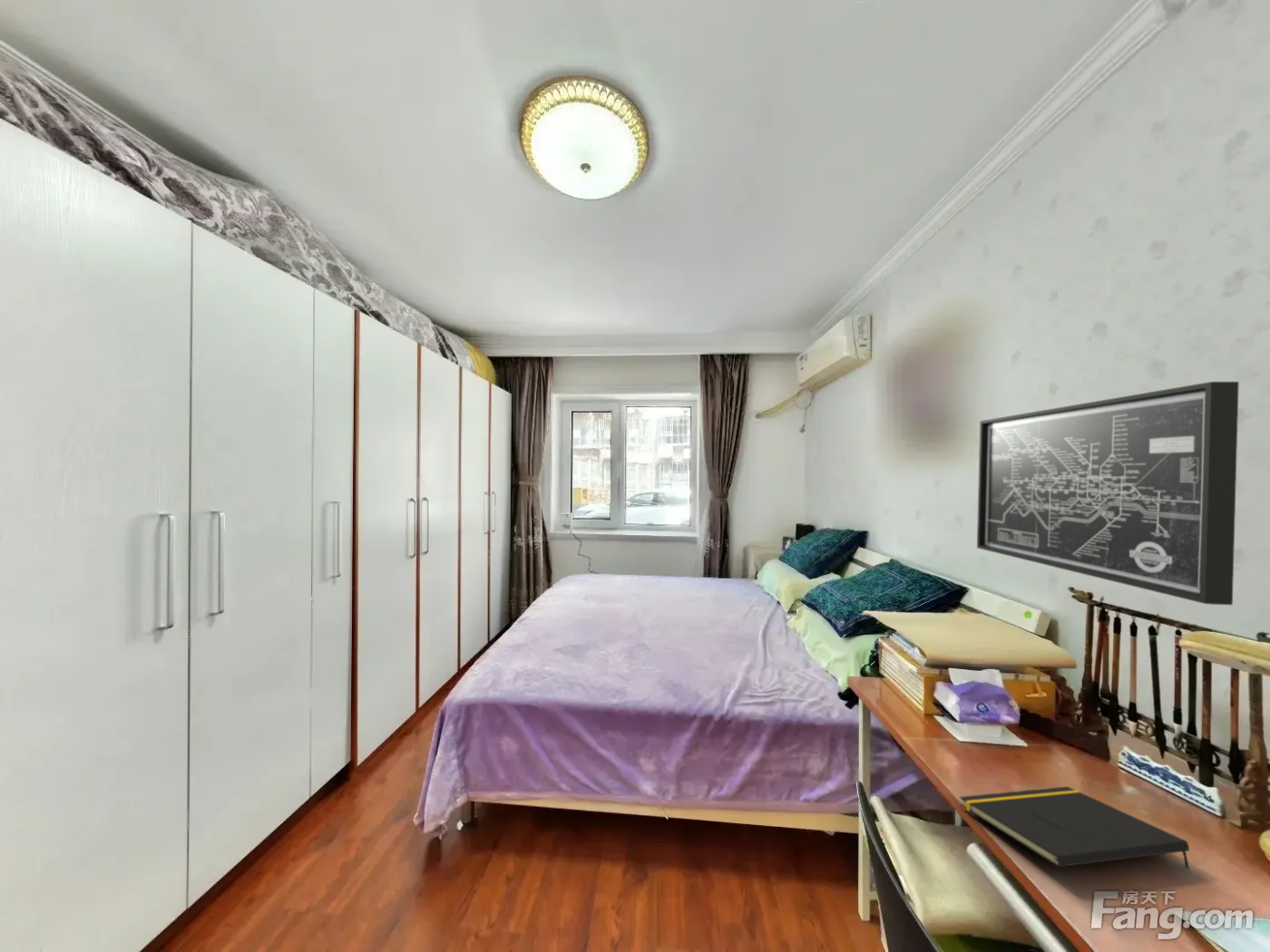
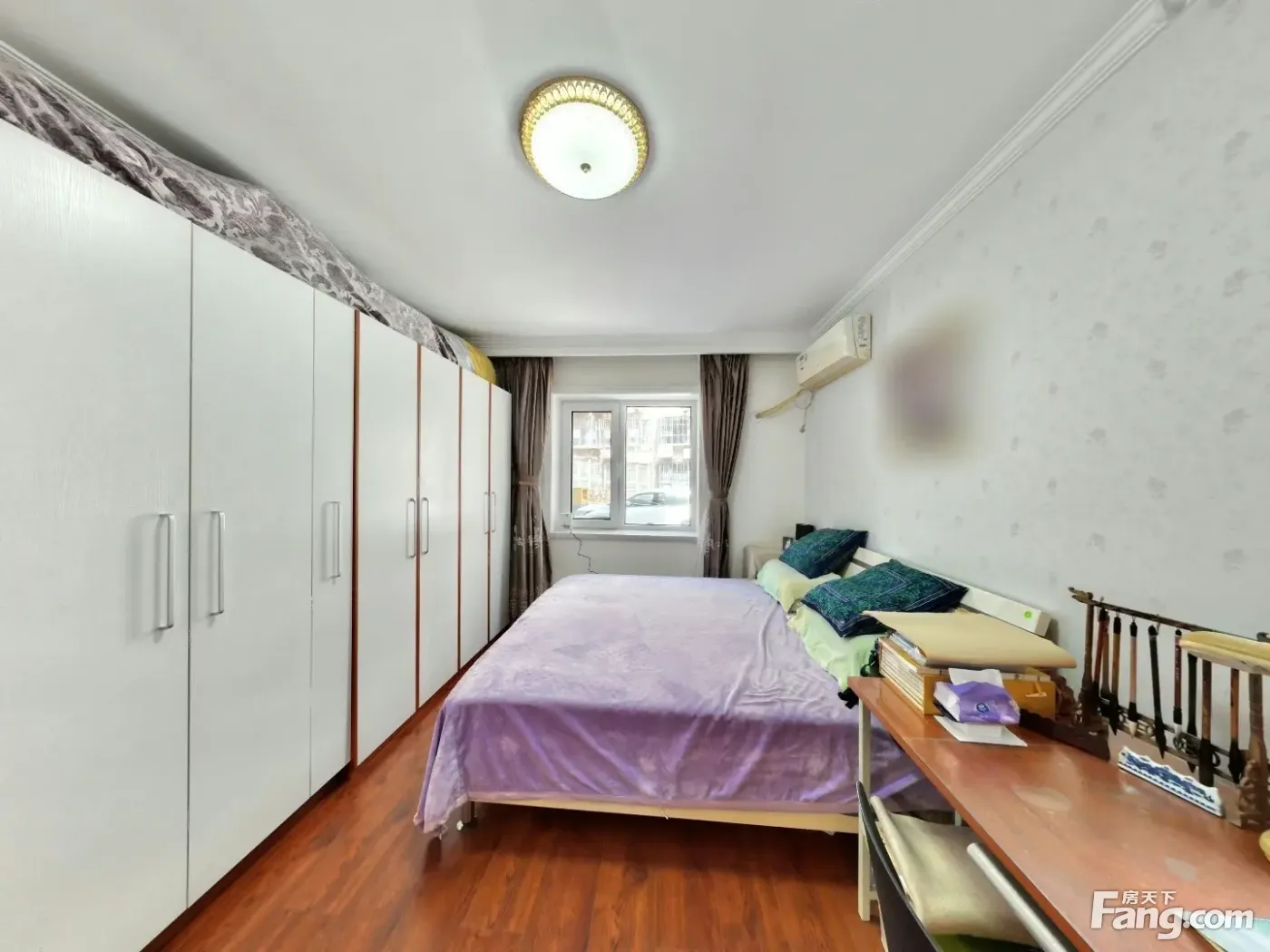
- notepad (1063, 821)
- wall art (1071, 488)
